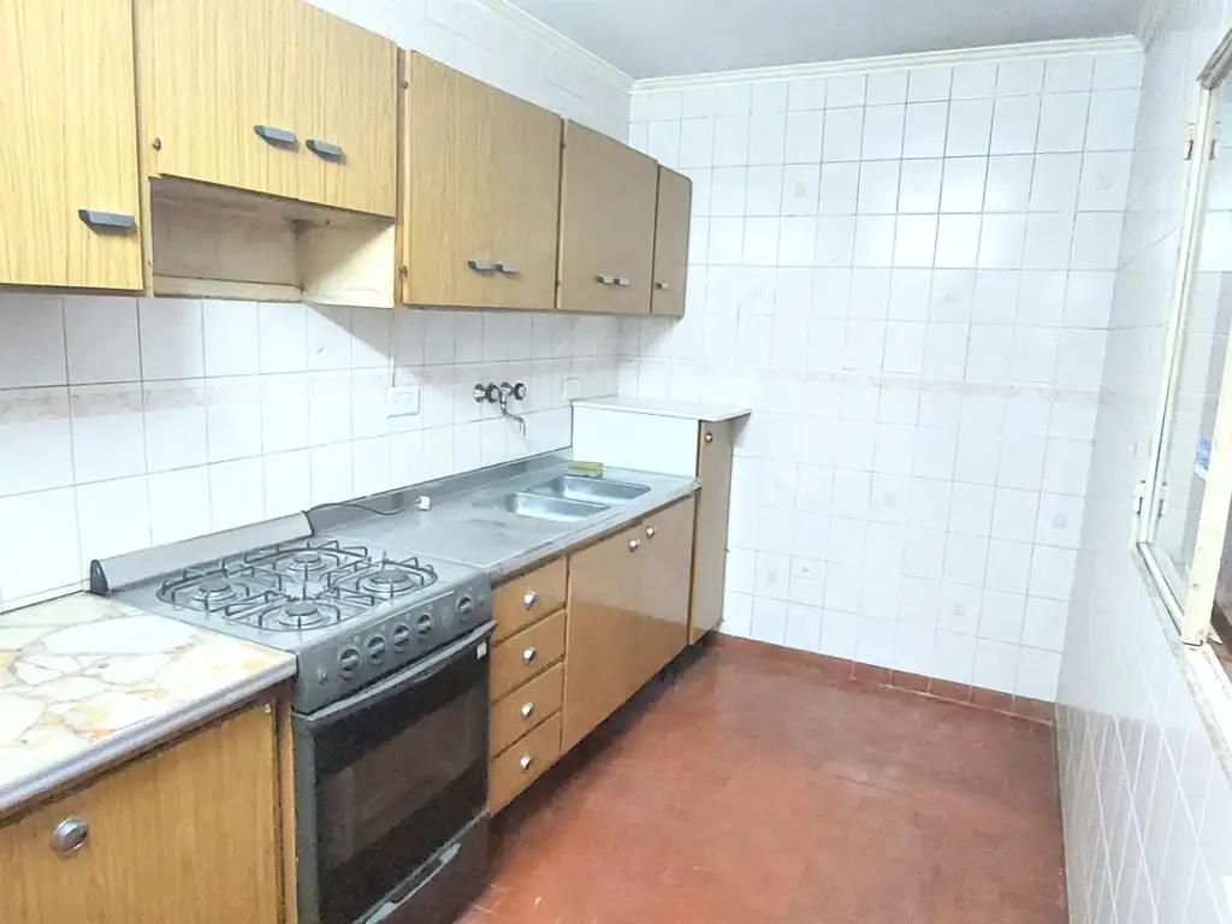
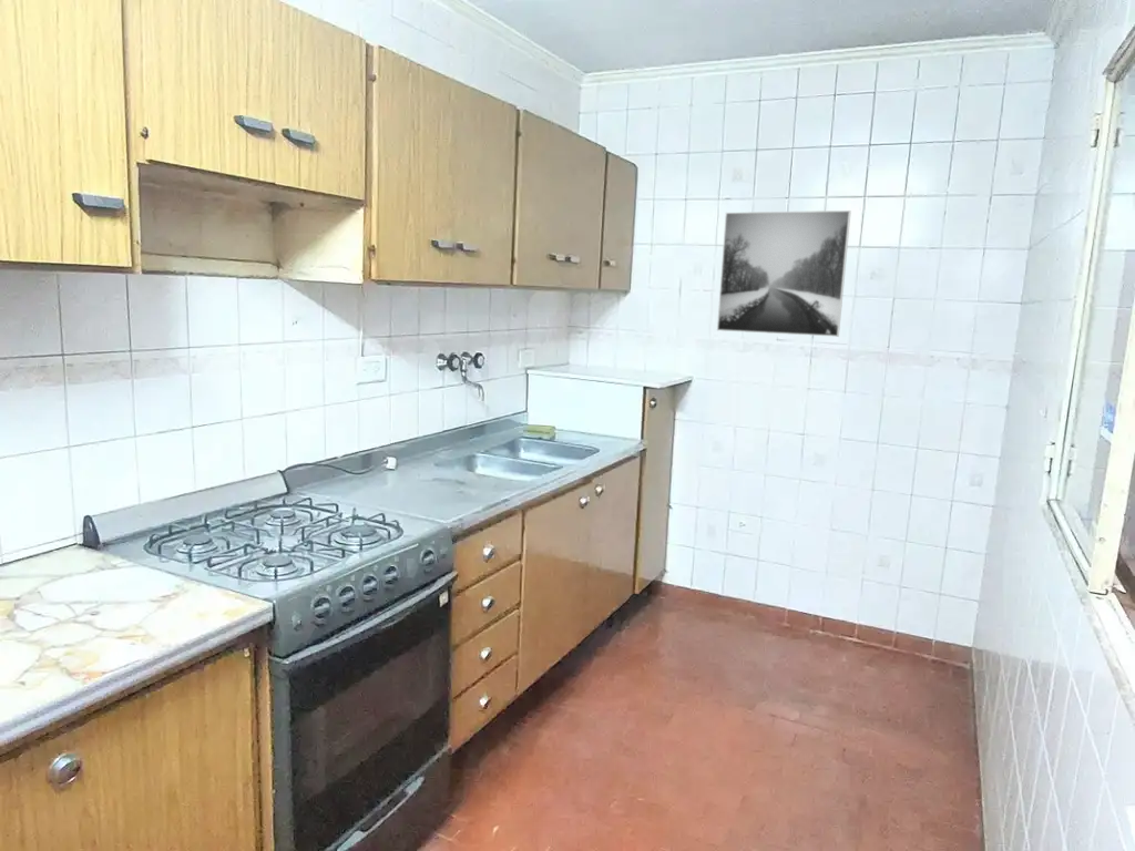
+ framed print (780, 273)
